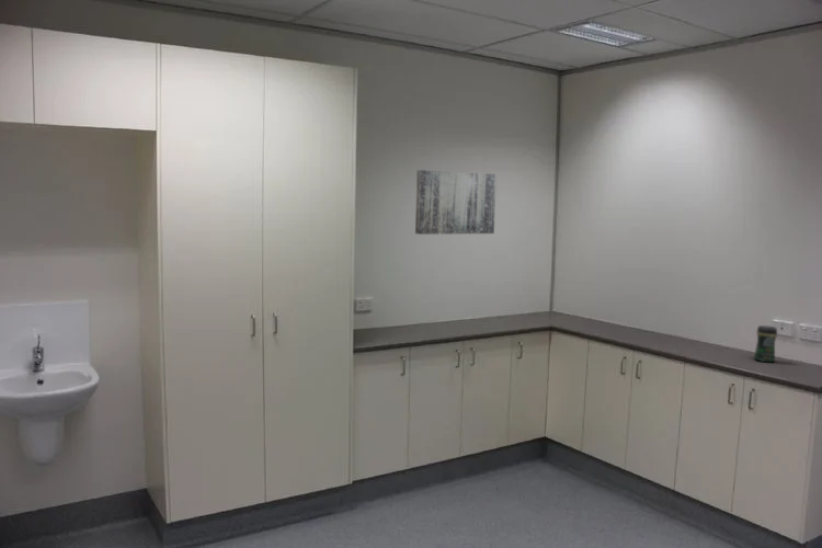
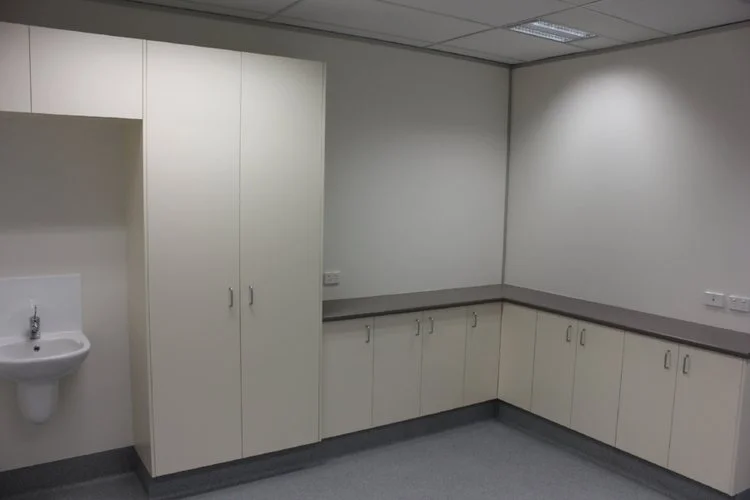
- coffee jar (765, 343)
- wall art (457, 203)
